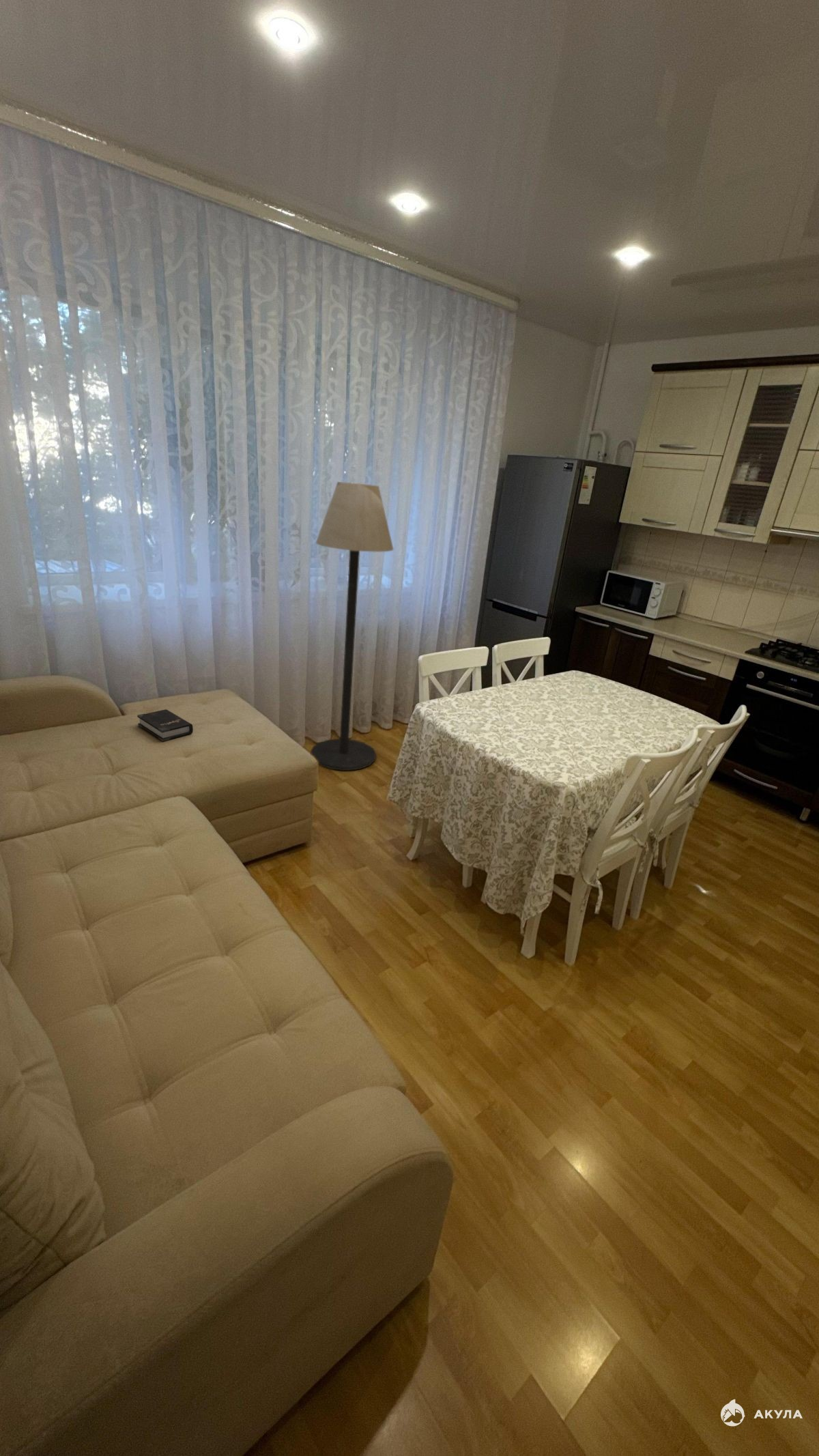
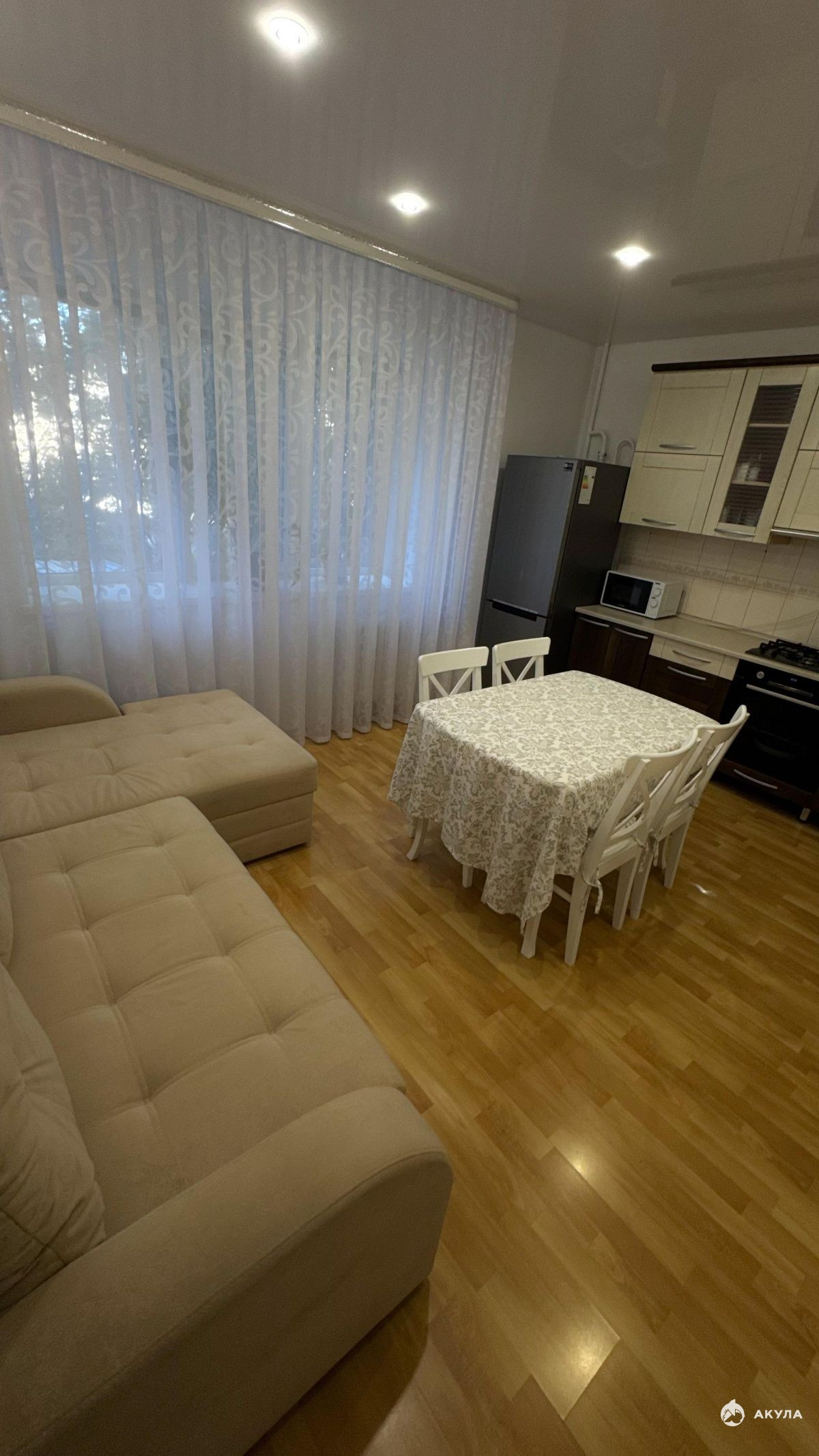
- floor lamp (350, 632)
- hardback book (165, 724)
